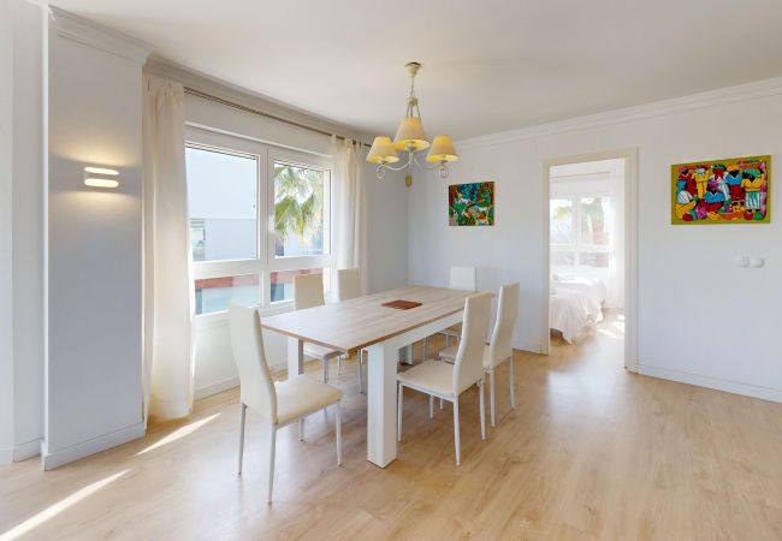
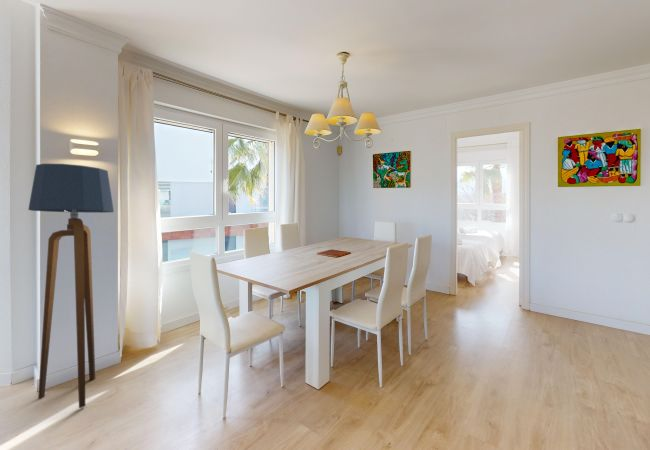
+ floor lamp (75, 282)
